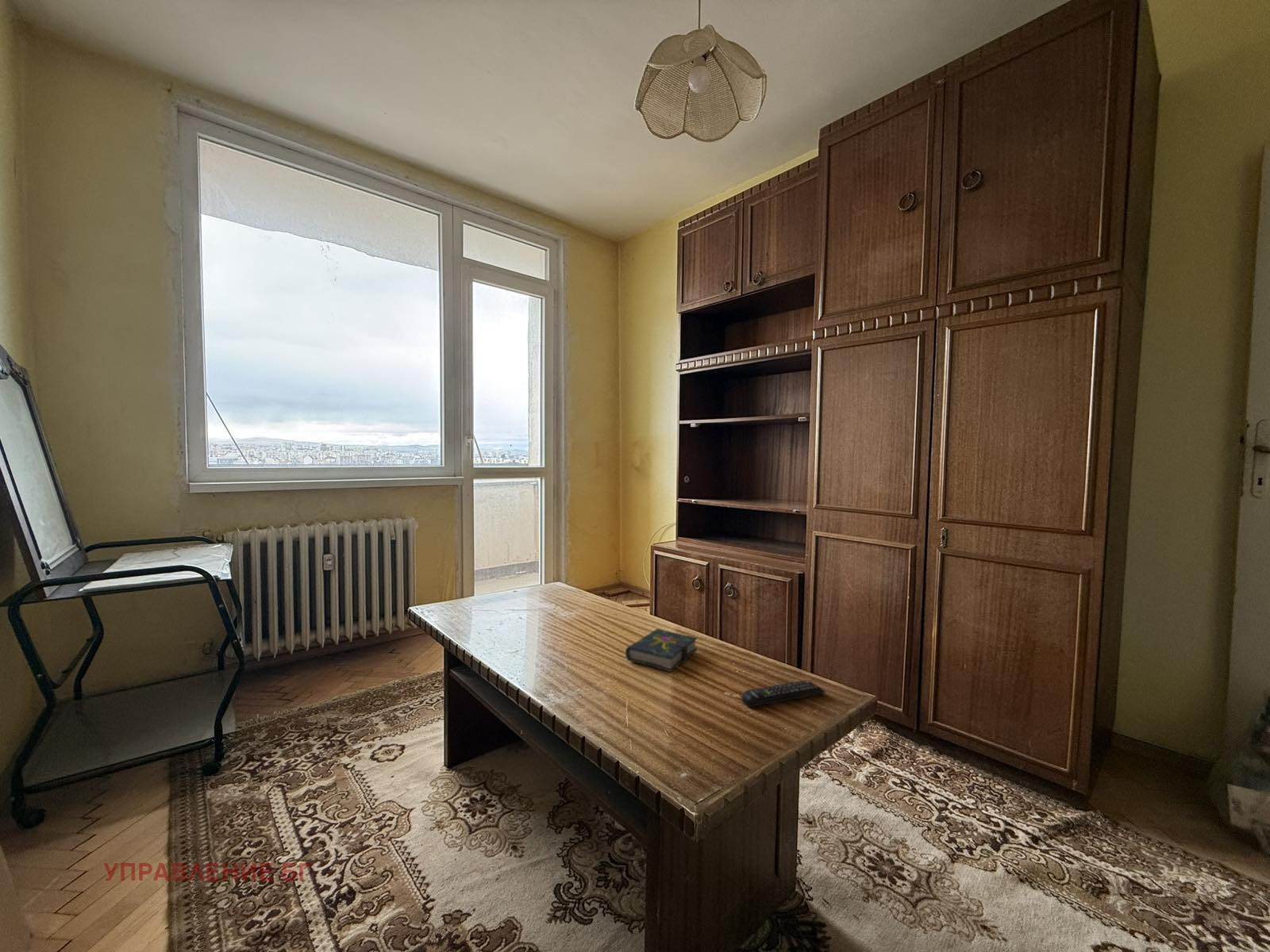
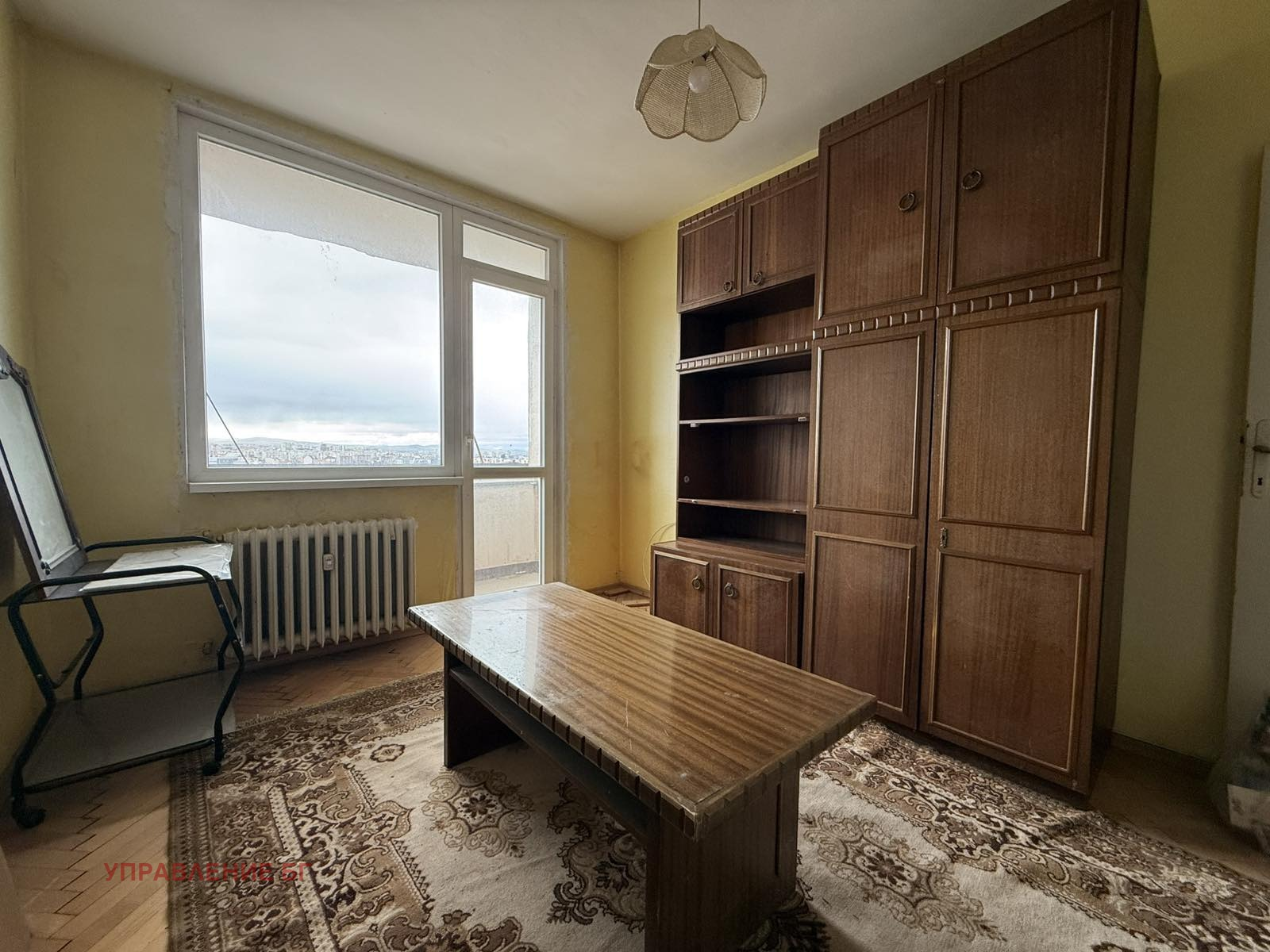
- remote control (783, 693)
- book (662, 648)
